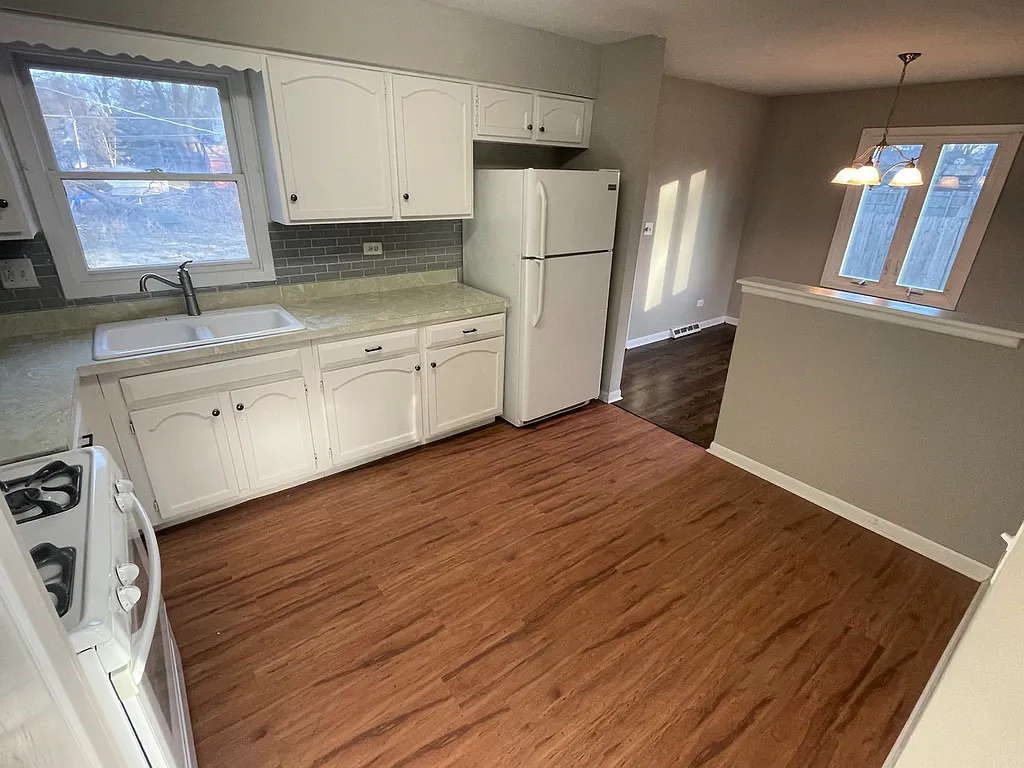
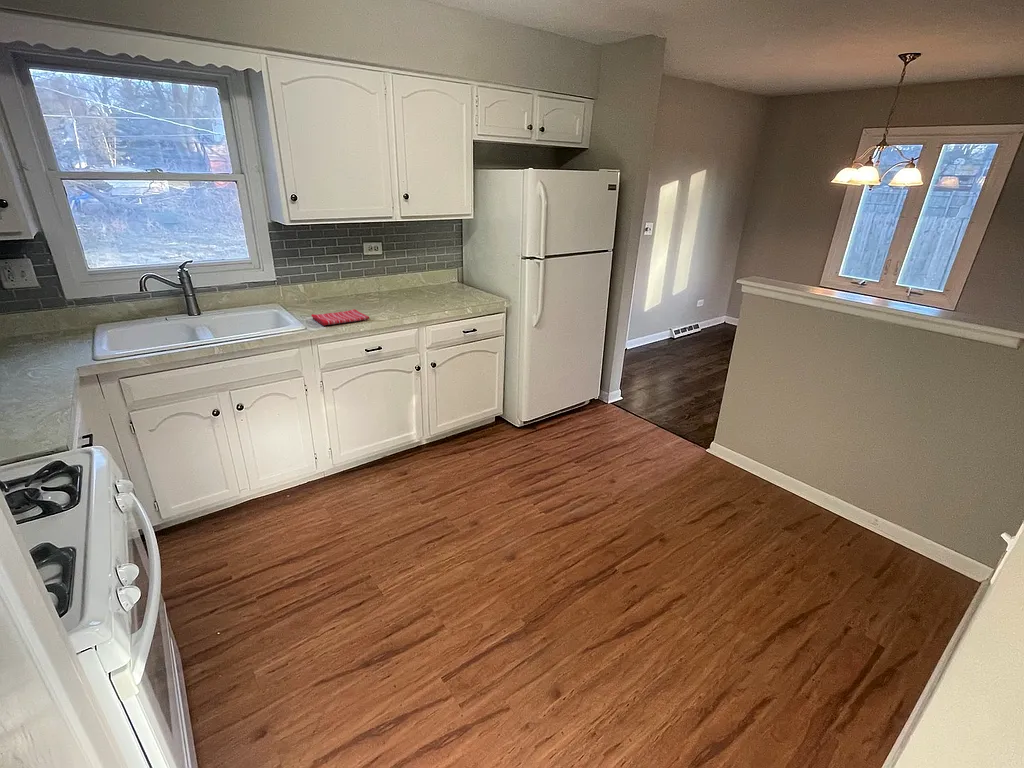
+ dish towel (340, 317)
